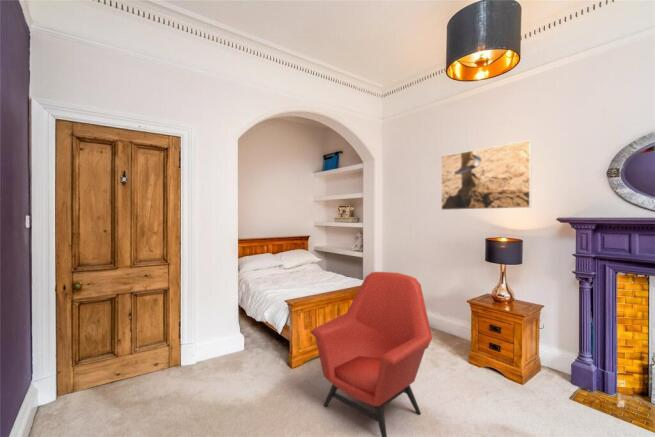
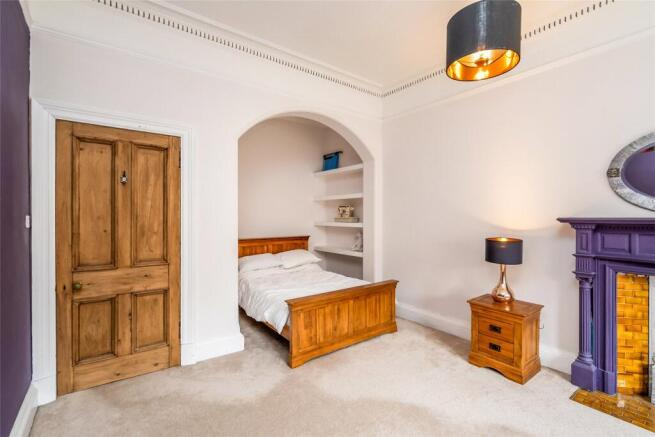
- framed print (481, 179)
- armchair (368, 345)
